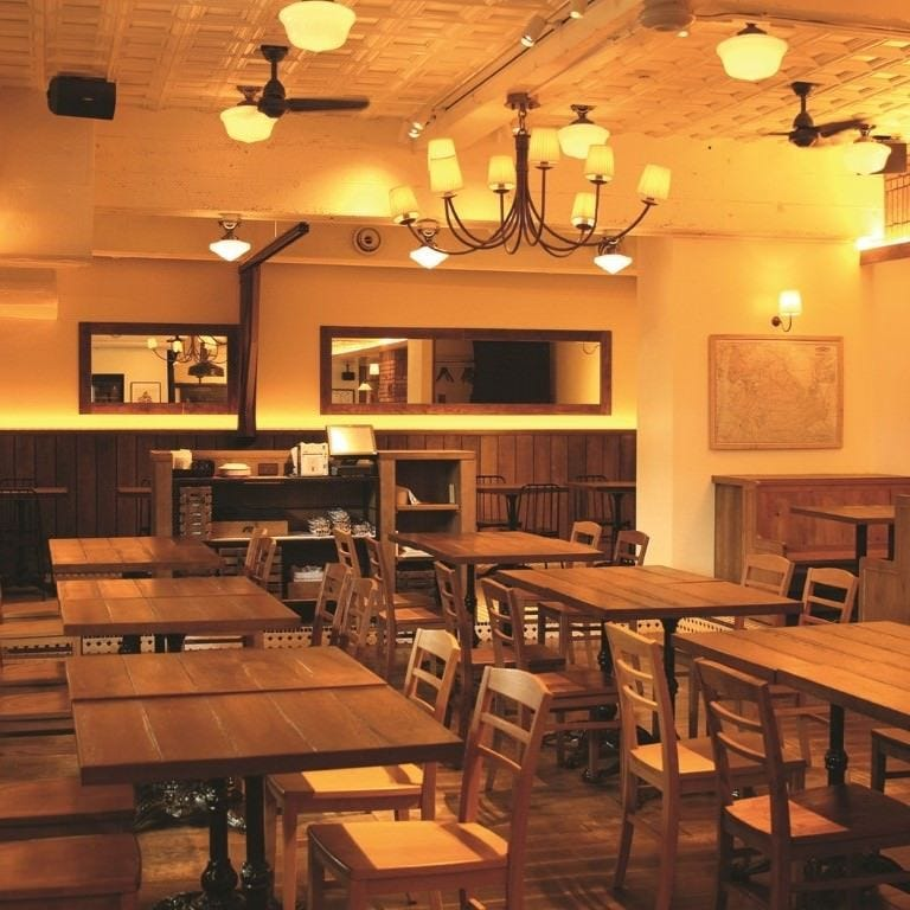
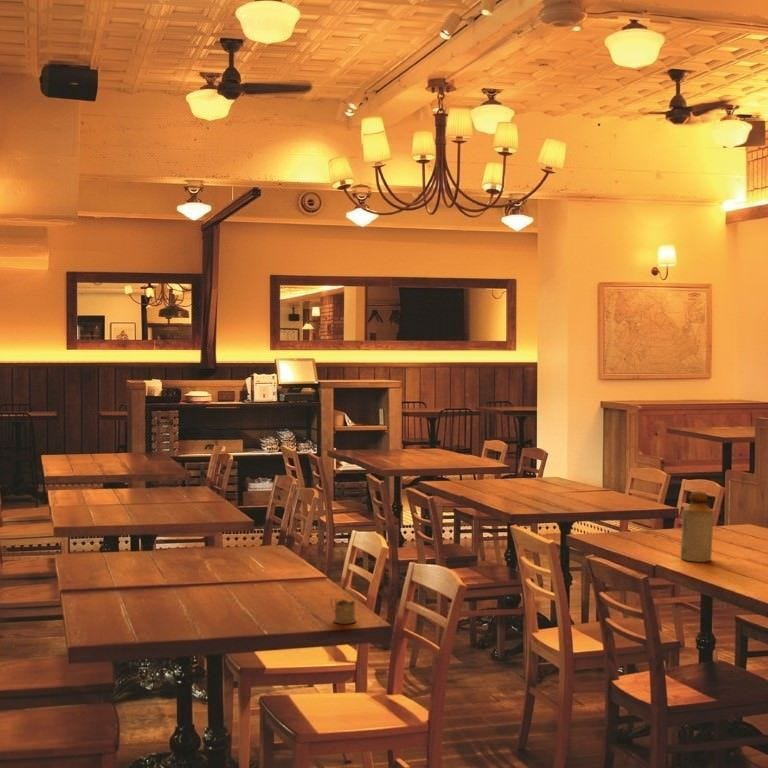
+ tea glass holder (342, 605)
+ bottle (696, 525)
